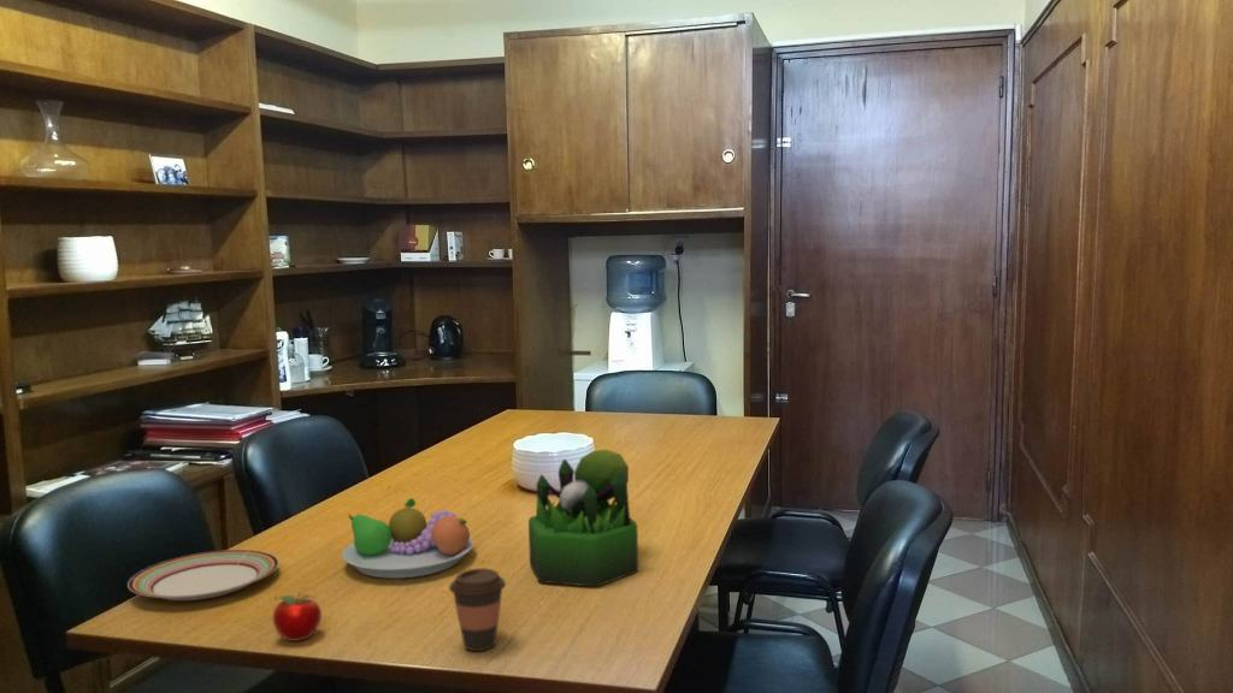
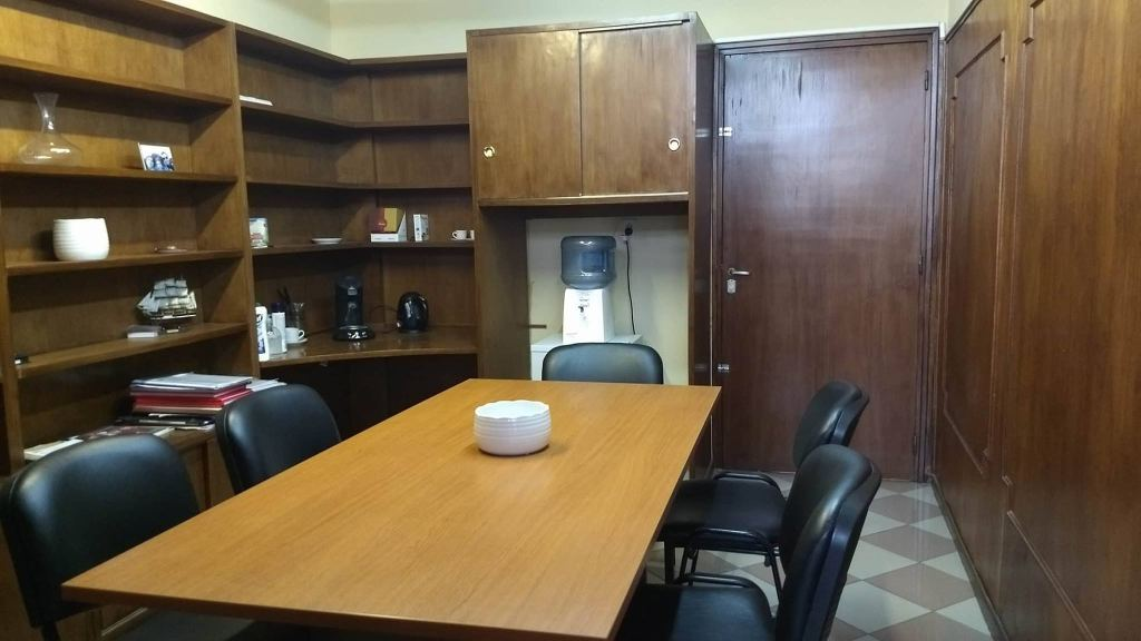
- plate (206, 578)
- apple (294, 615)
- fruit bowl (405, 534)
- coffee cup (478, 610)
- plant (583, 510)
